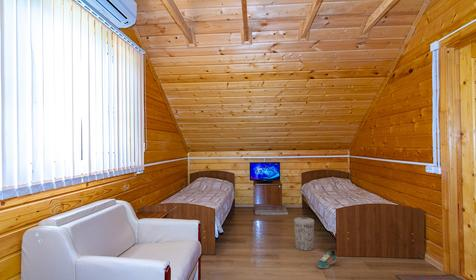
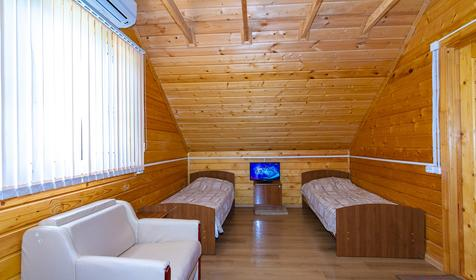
- sneaker (326, 258)
- trash can (304, 232)
